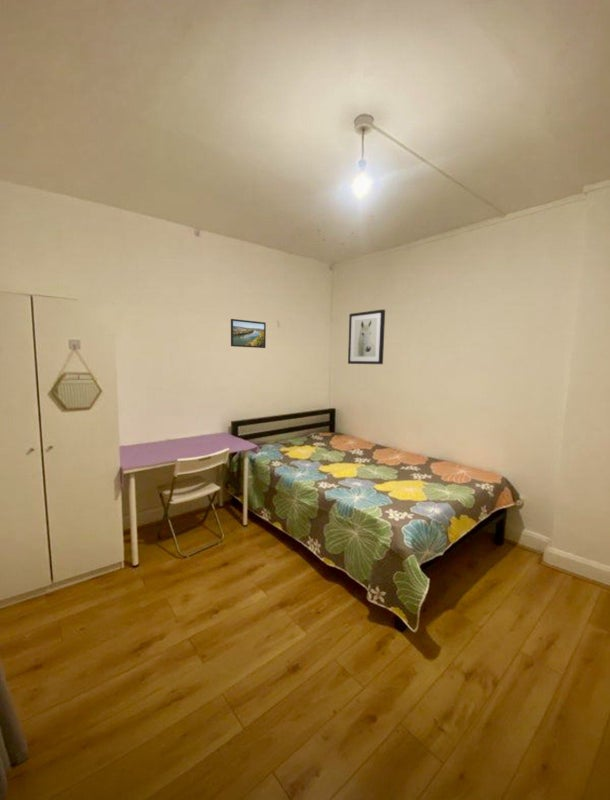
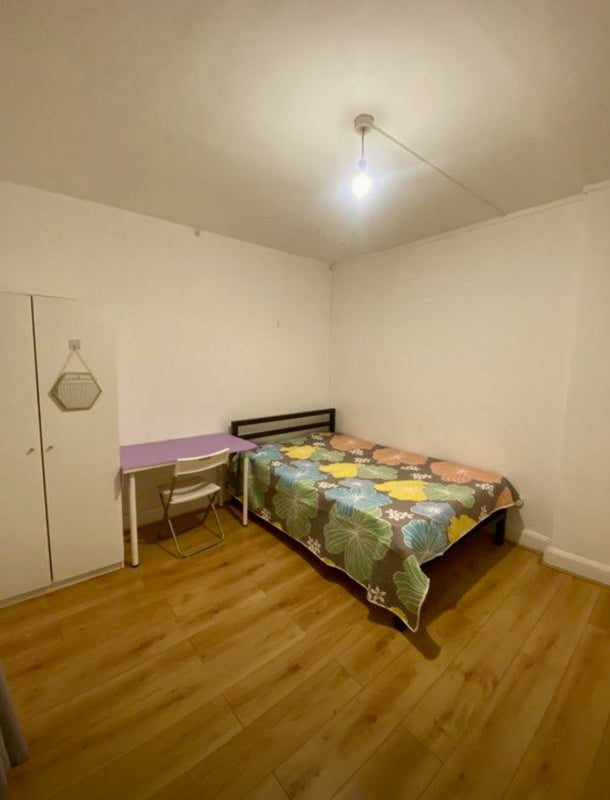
- wall art (365, 338)
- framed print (248, 334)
